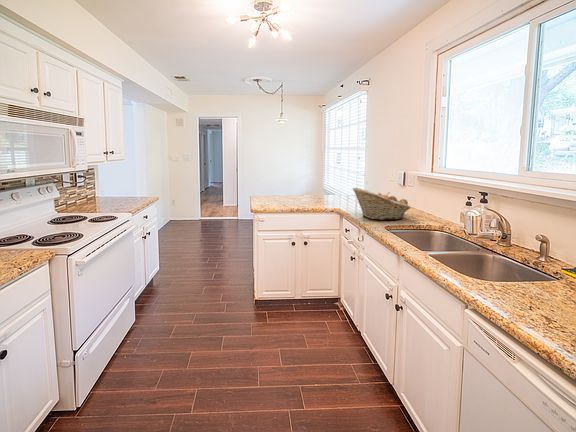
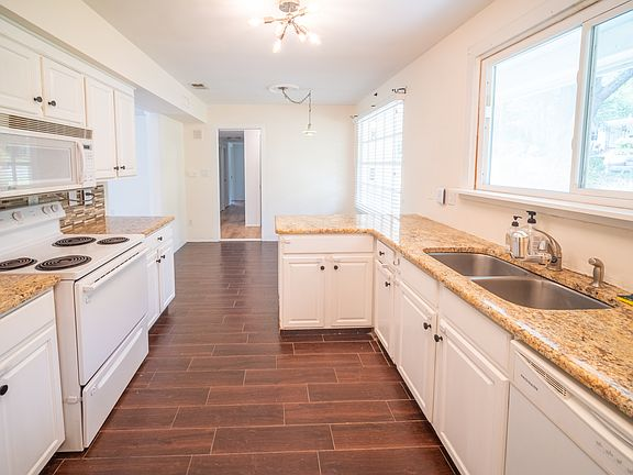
- fruit basket (380, 202)
